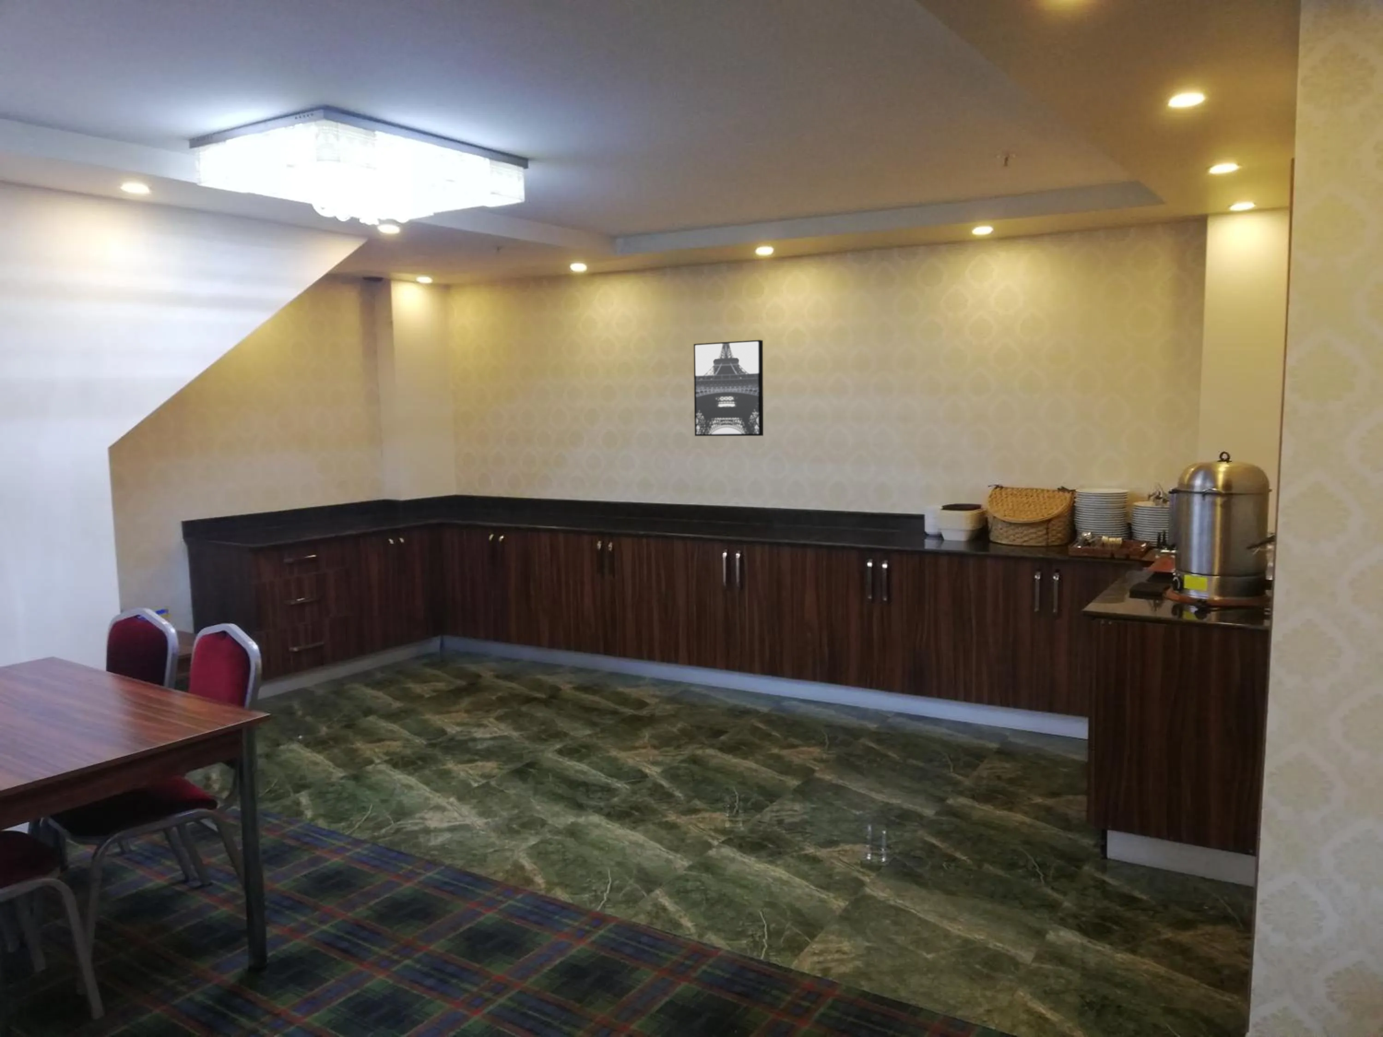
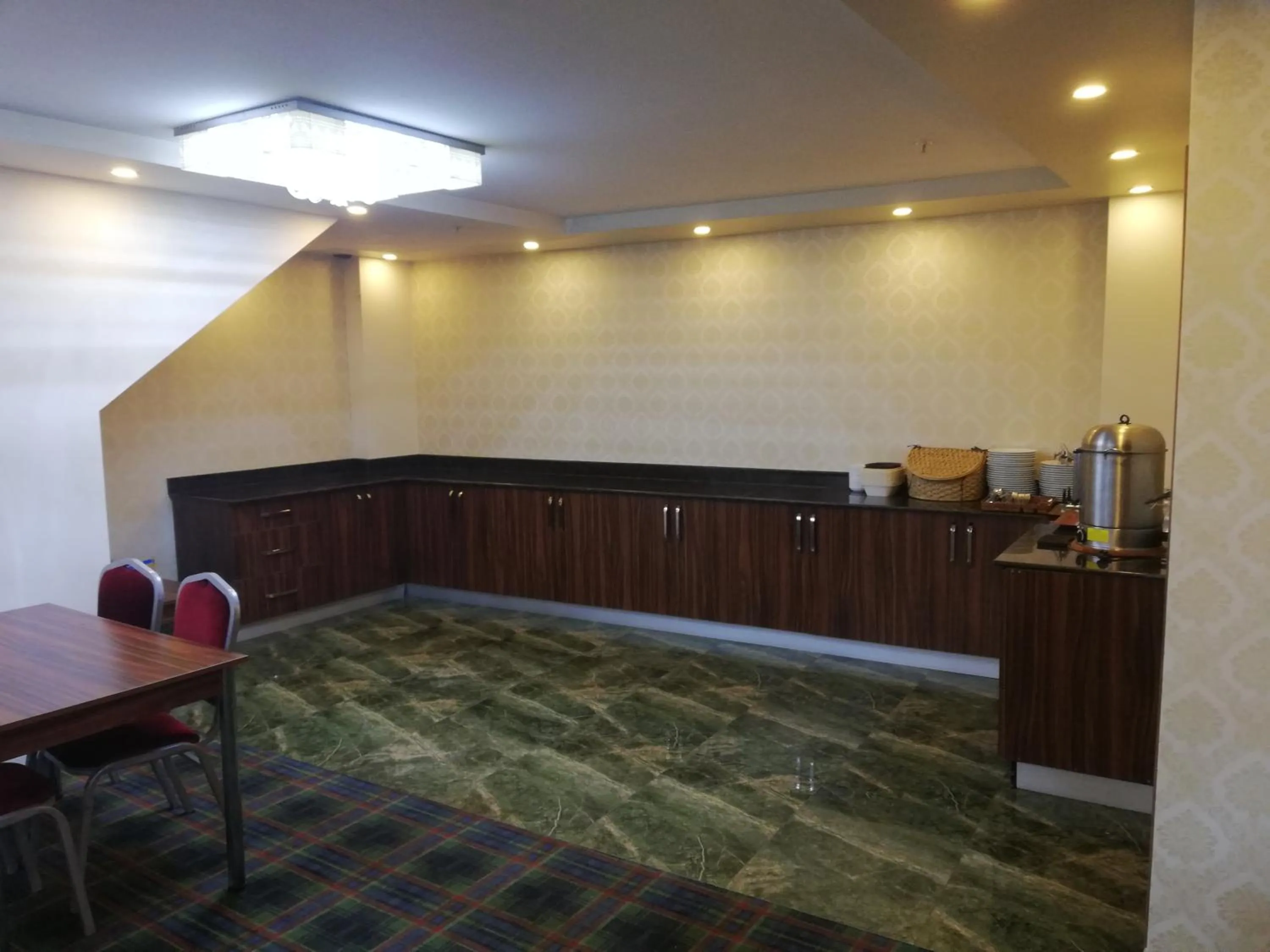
- wall art (727, 389)
